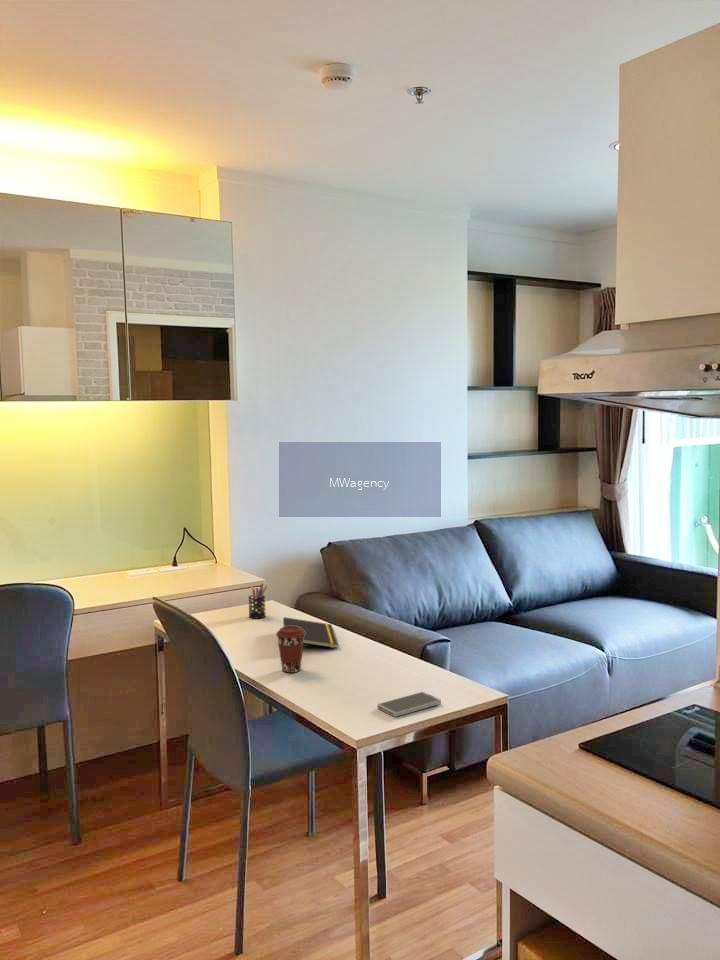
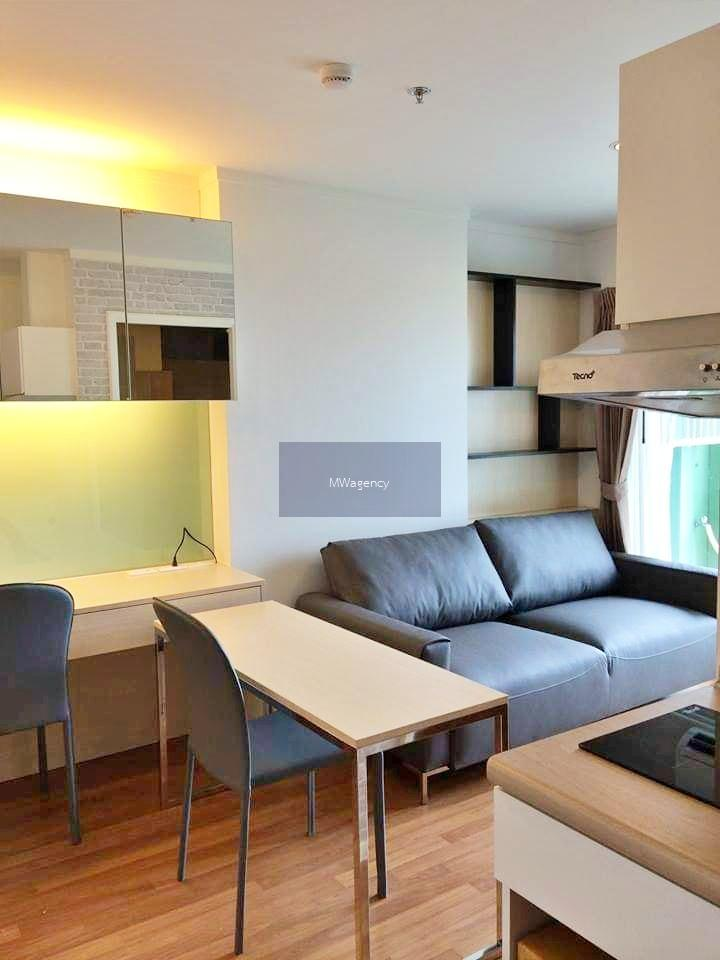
- pen holder (259, 599)
- notepad (309, 632)
- smartphone (409, 704)
- coffee cup (291, 649)
